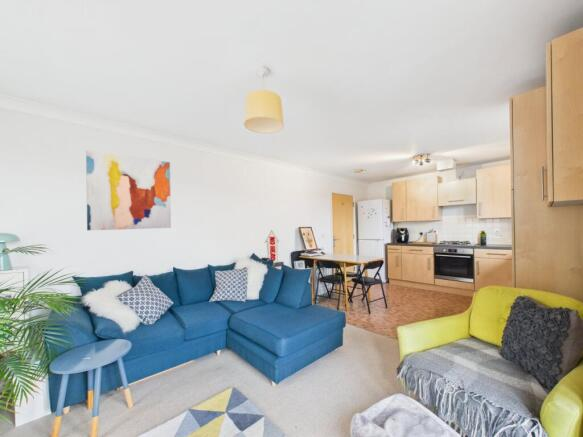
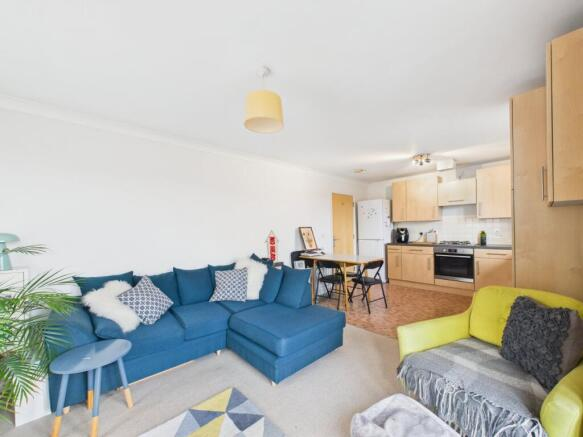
- wall art (132, 193)
